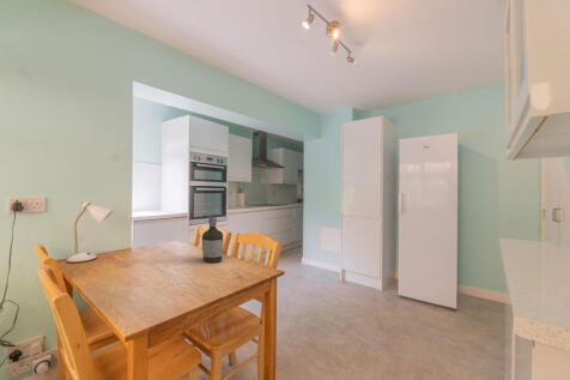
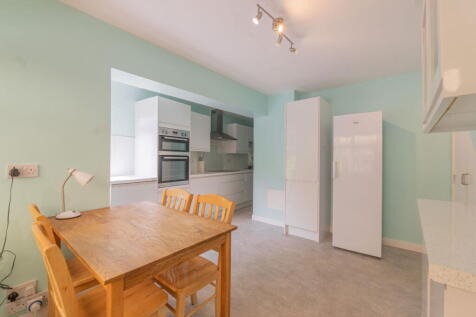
- bottle (212, 239)
